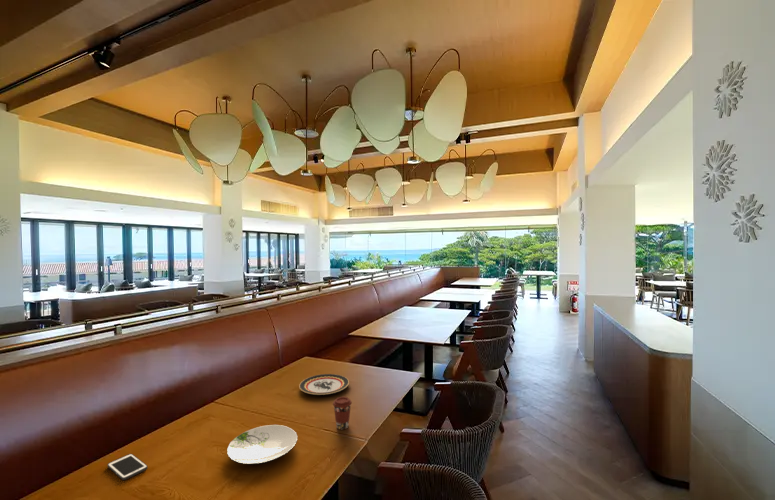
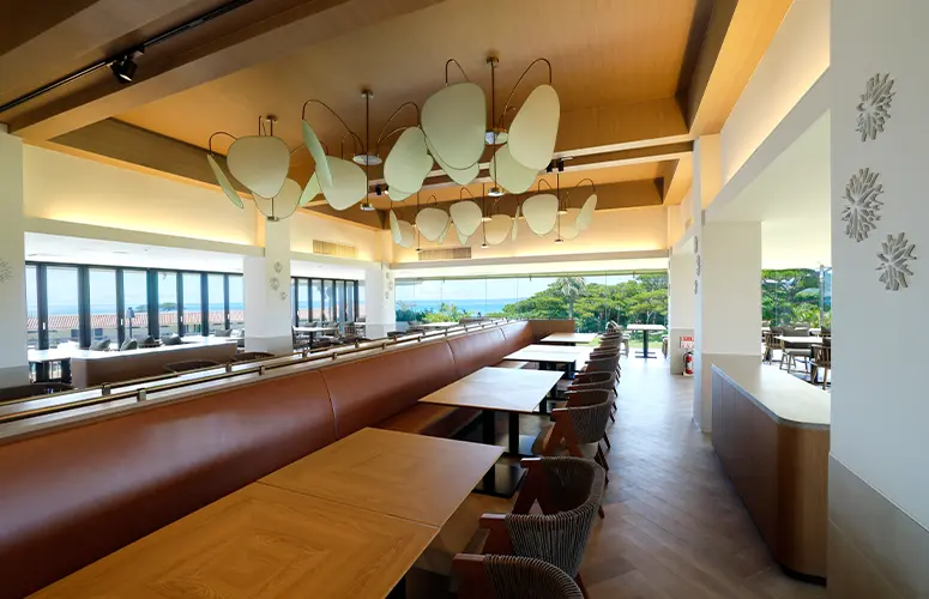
- cell phone (127, 466)
- coffee cup (342, 413)
- plate (324, 385)
- plate (263, 446)
